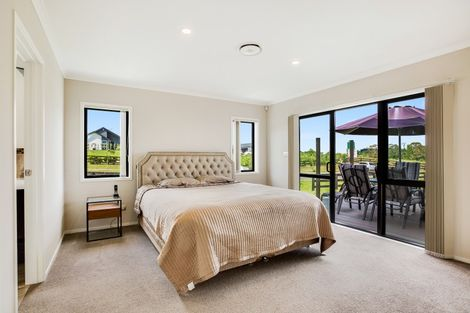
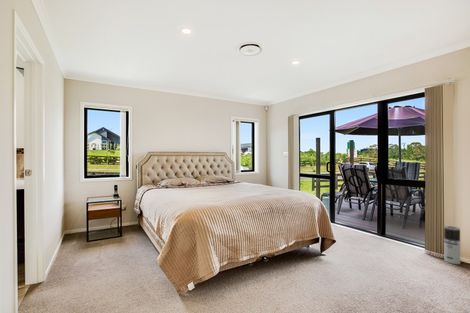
+ air purifier (451, 244)
